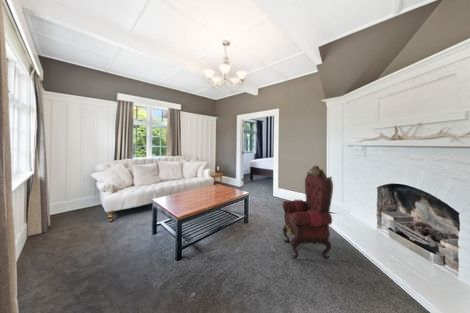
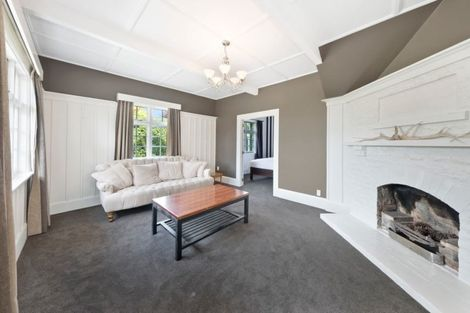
- armchair (304, 207)
